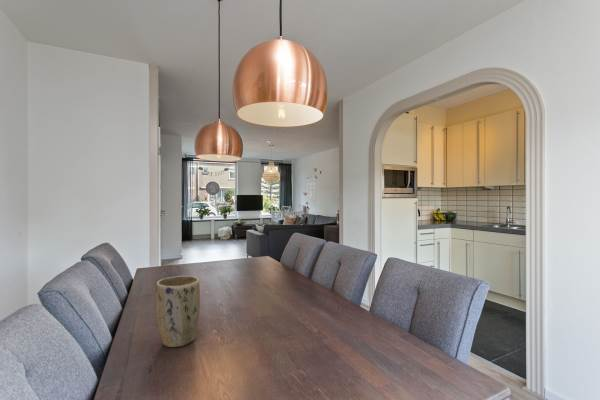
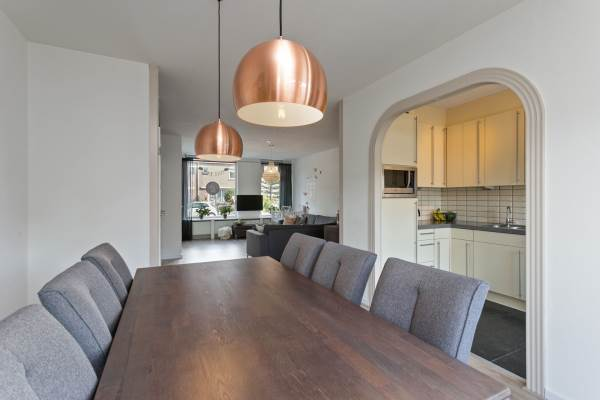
- plant pot (178, 310)
